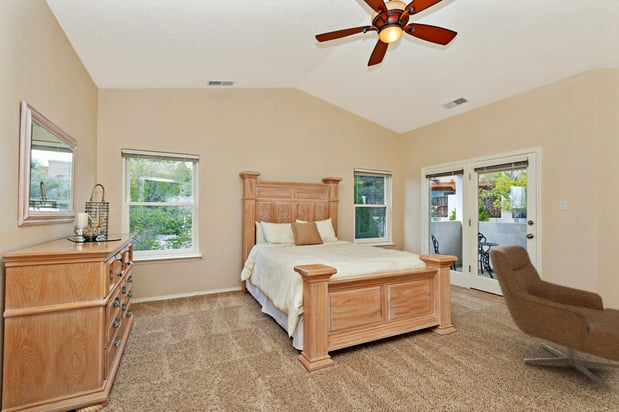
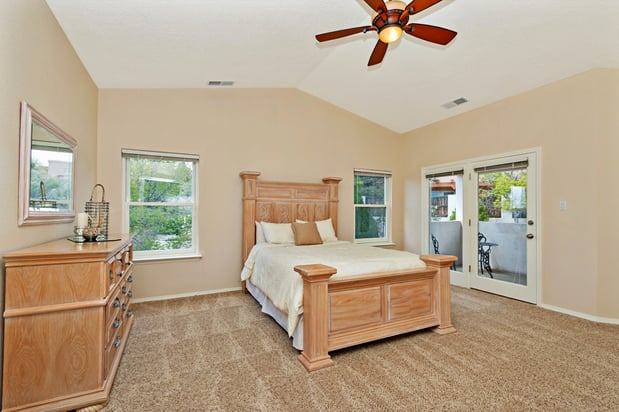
- chair (554, 305)
